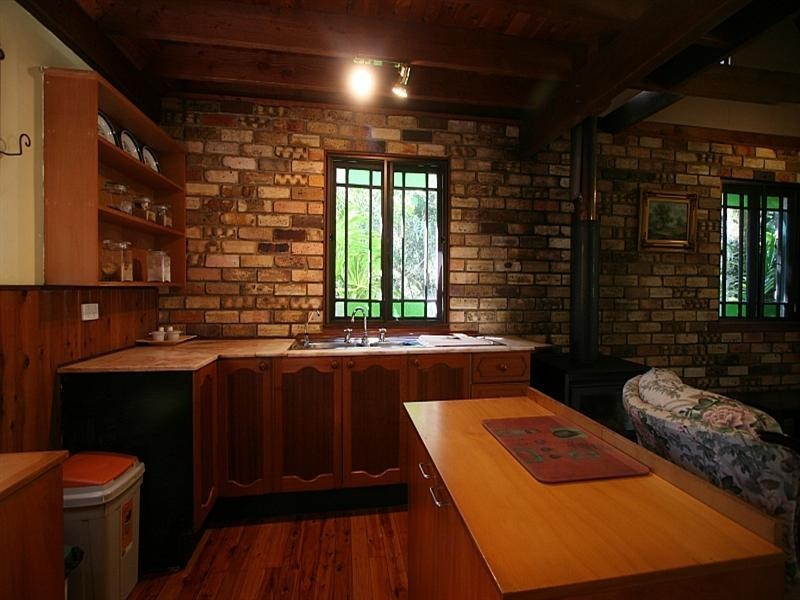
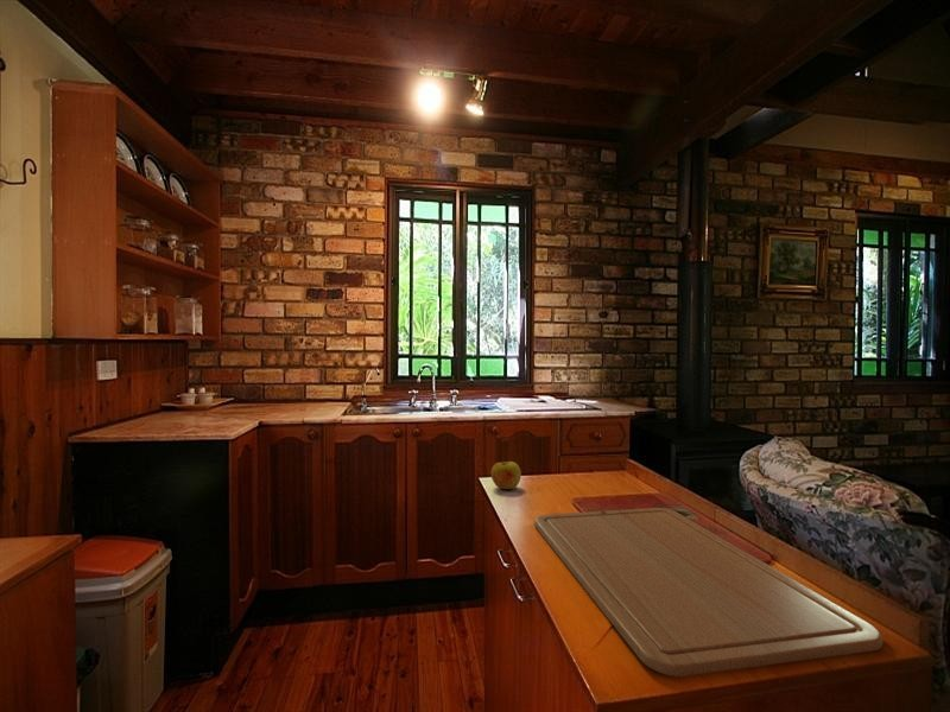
+ chopping board (664, 564)
+ apple (506, 475)
